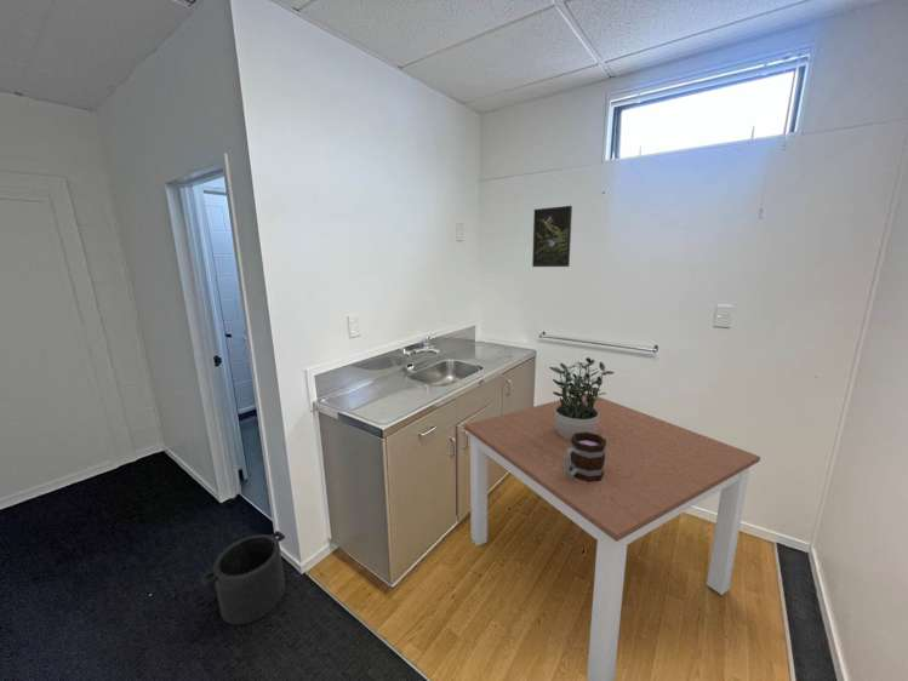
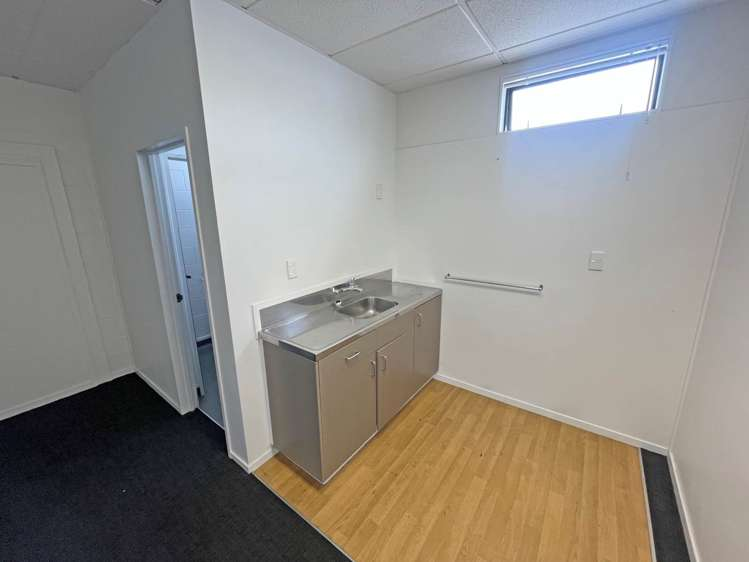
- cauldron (250, 577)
- potted plant (579, 397)
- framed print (550, 238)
- dining table (593, 502)
- mug (582, 457)
